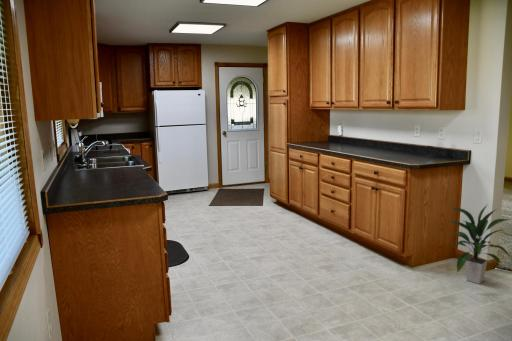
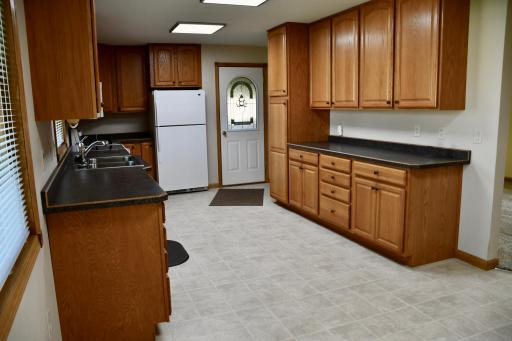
- indoor plant (474, 242)
